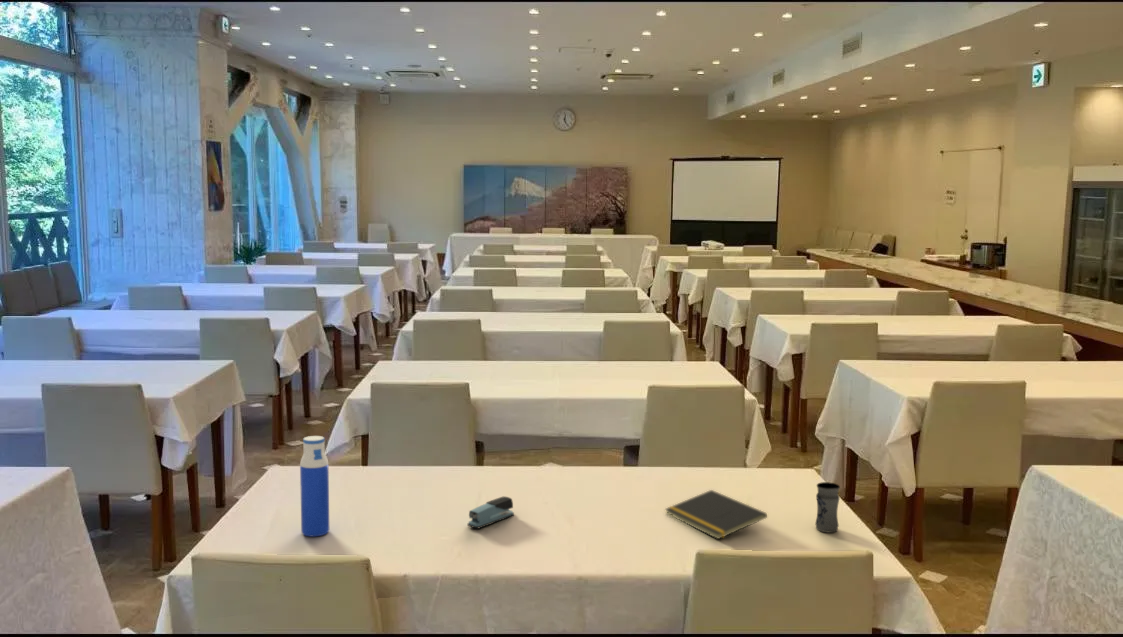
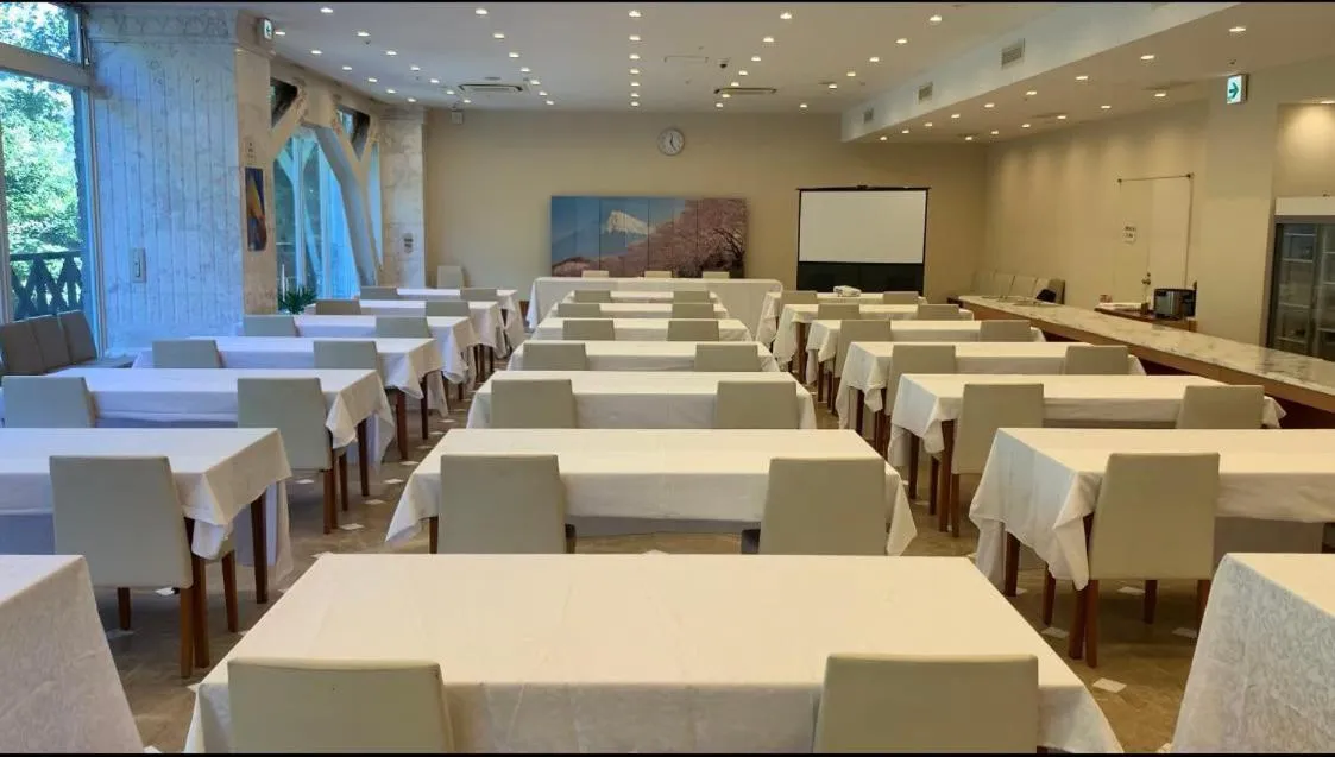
- notepad (714, 513)
- jar (827, 507)
- water bottle (314, 485)
- stapler (491, 511)
